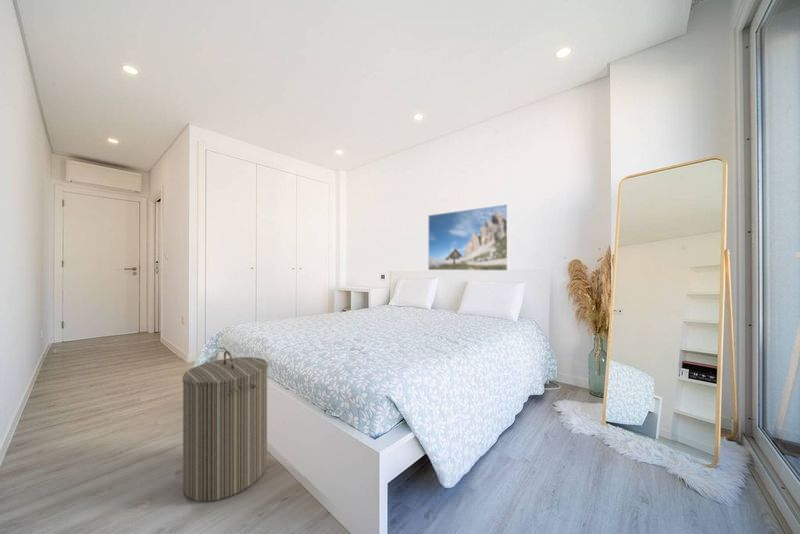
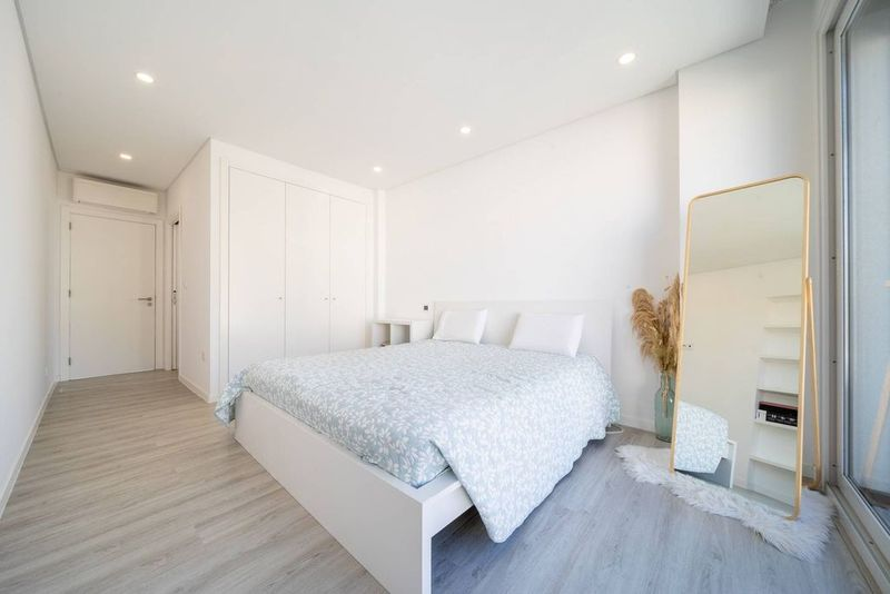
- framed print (464, 240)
- laundry hamper (227, 412)
